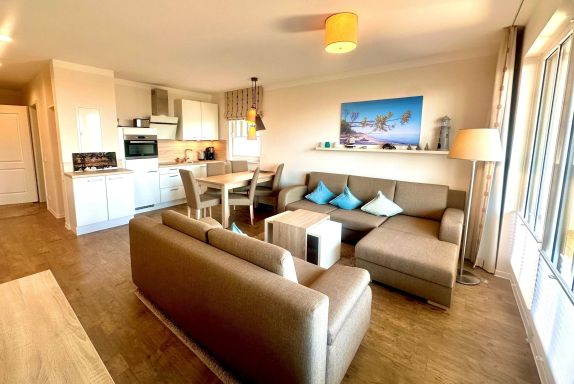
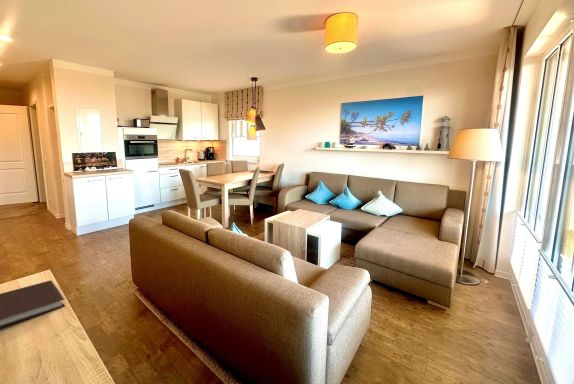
+ notebook (24, 302)
